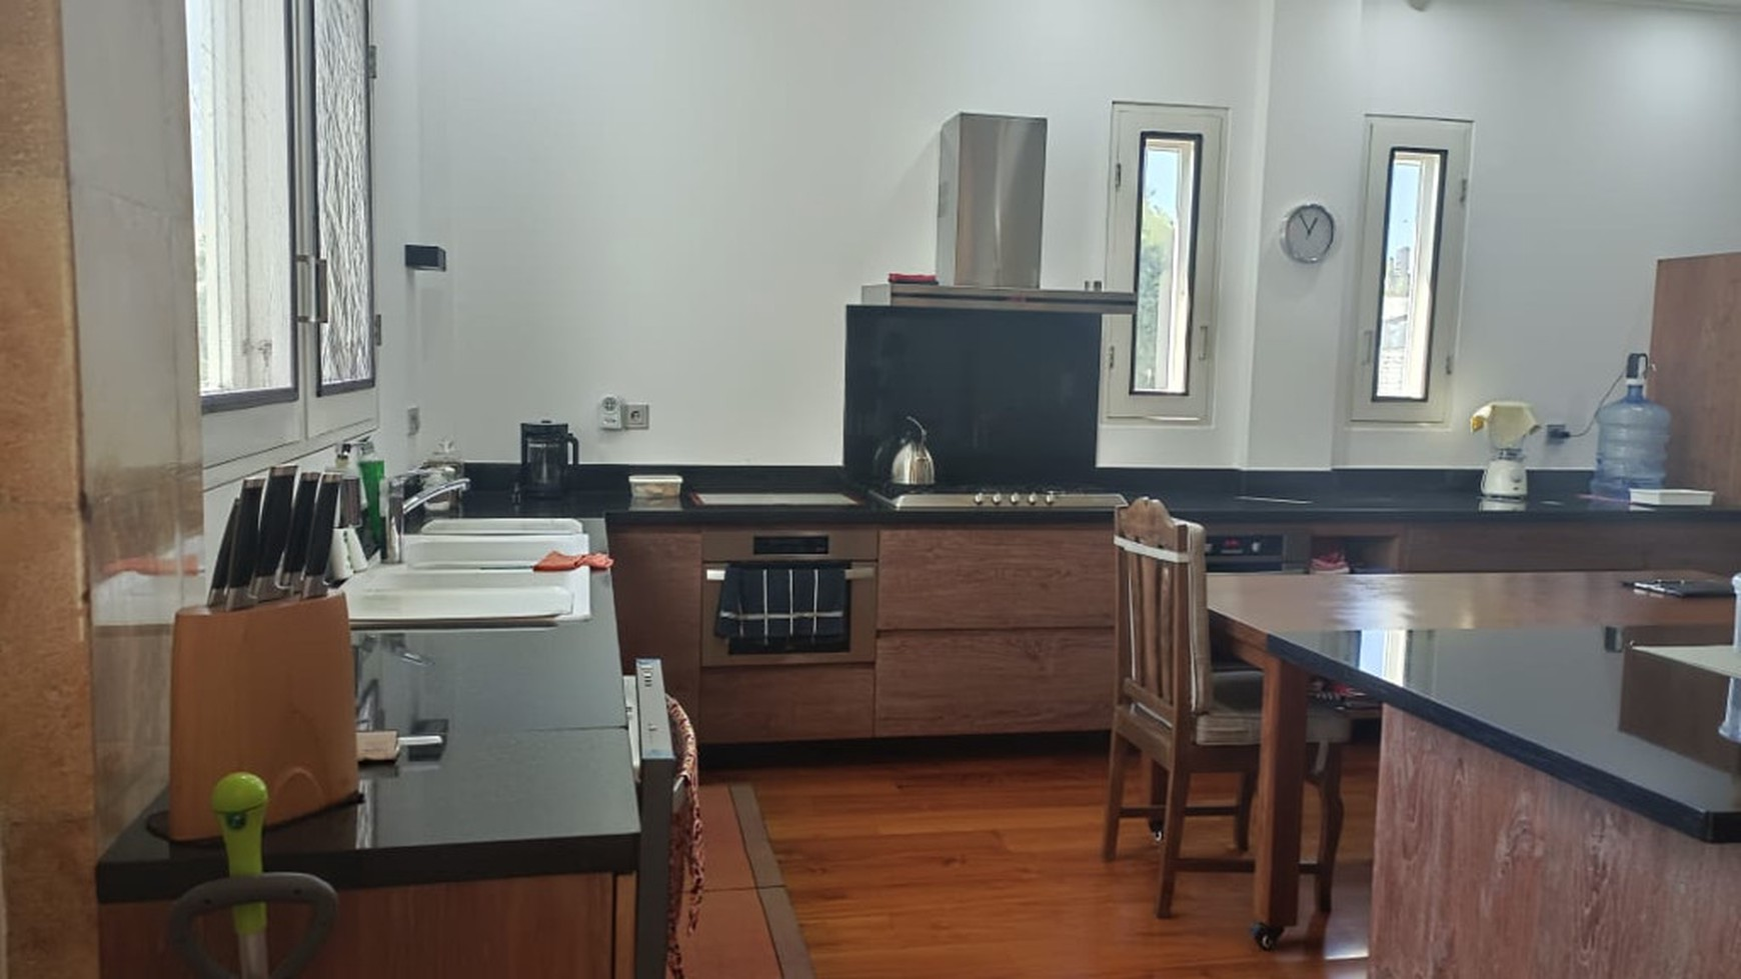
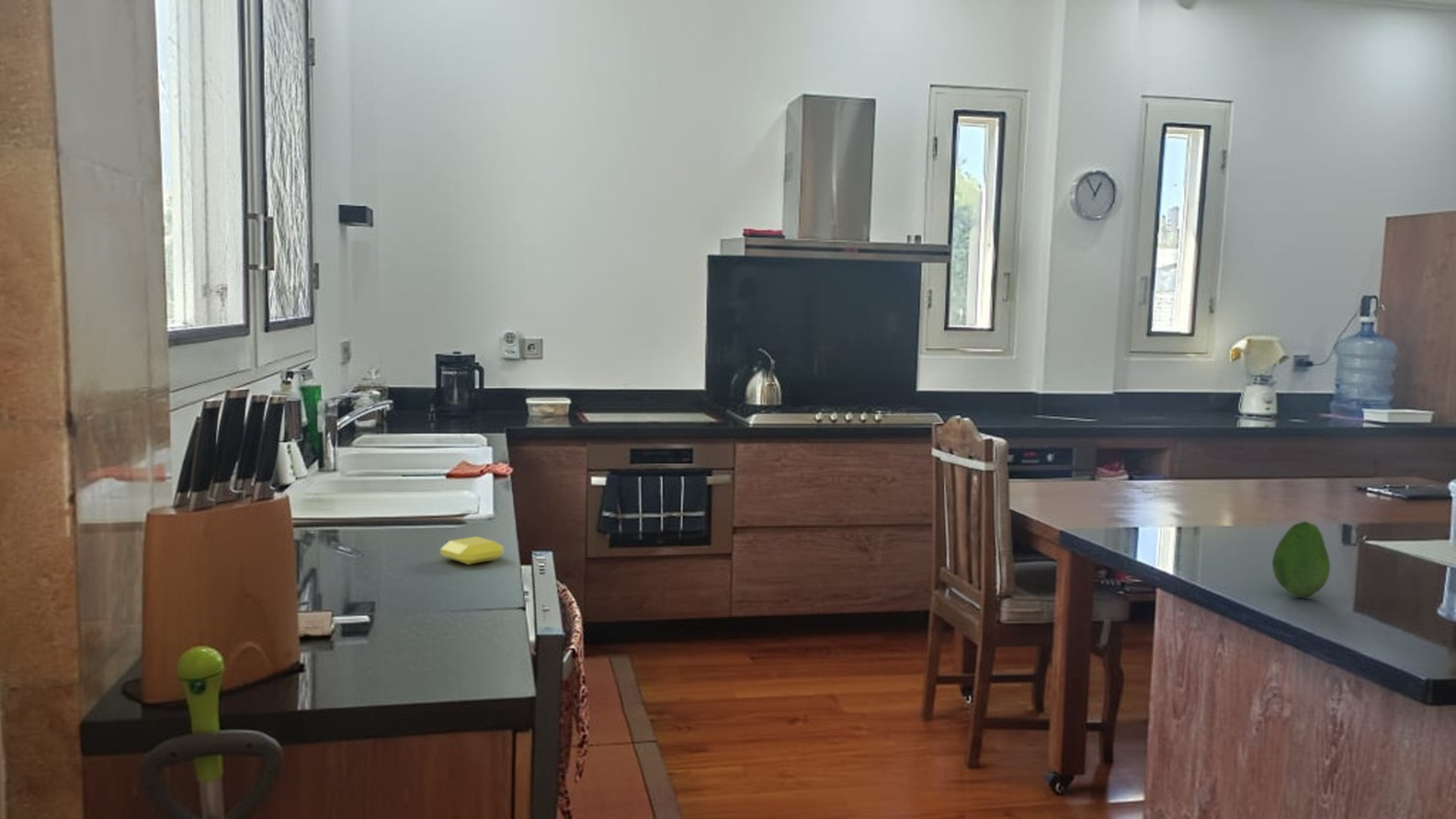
+ soap bar (472, 550)
+ fruit (1301, 558)
